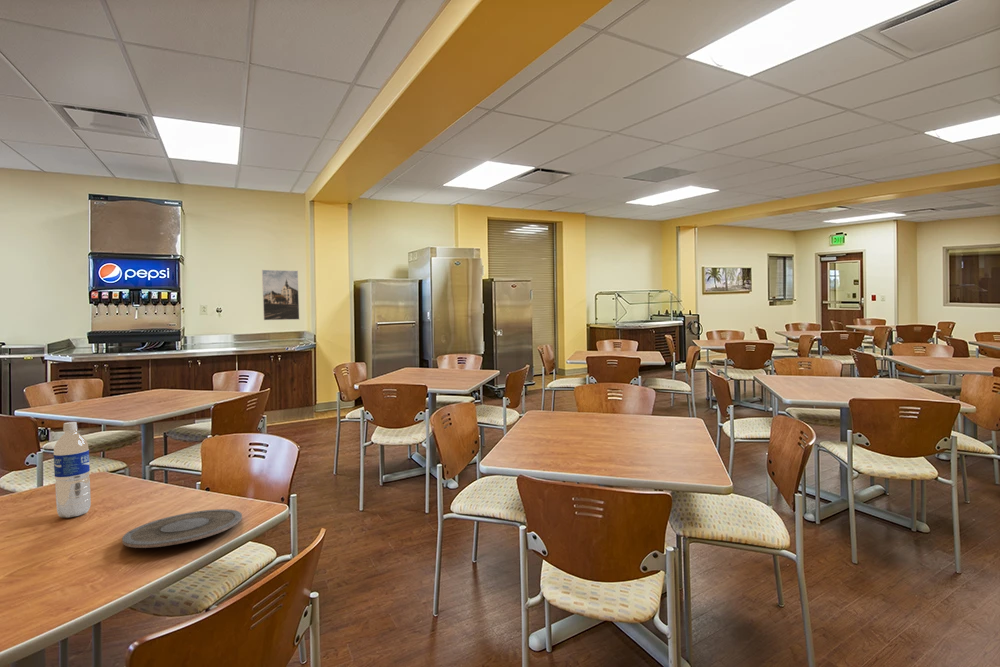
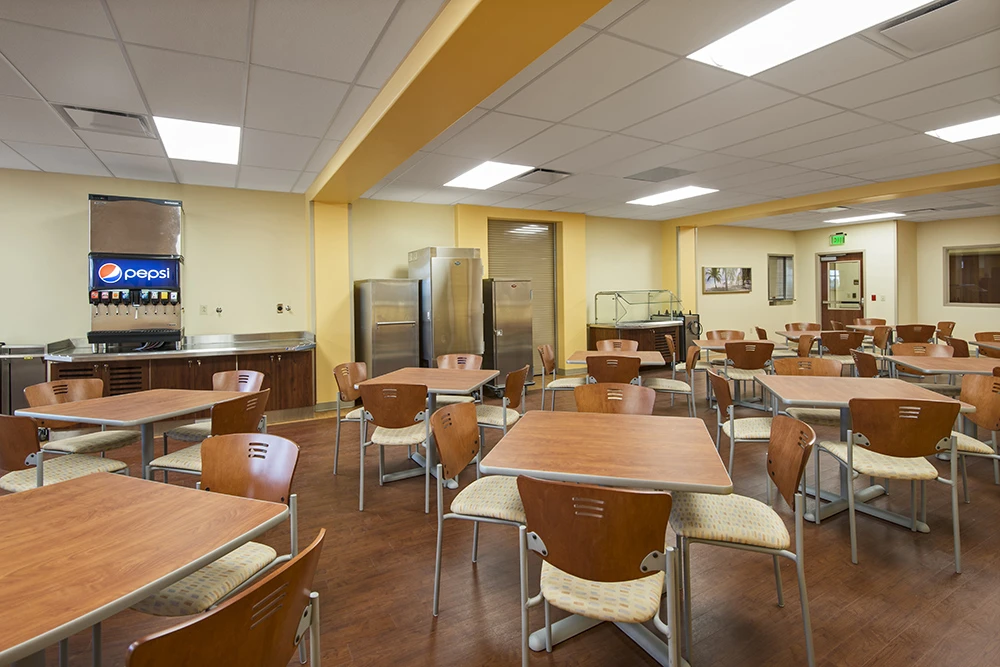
- water bottle (72, 468)
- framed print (280, 295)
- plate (185, 526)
